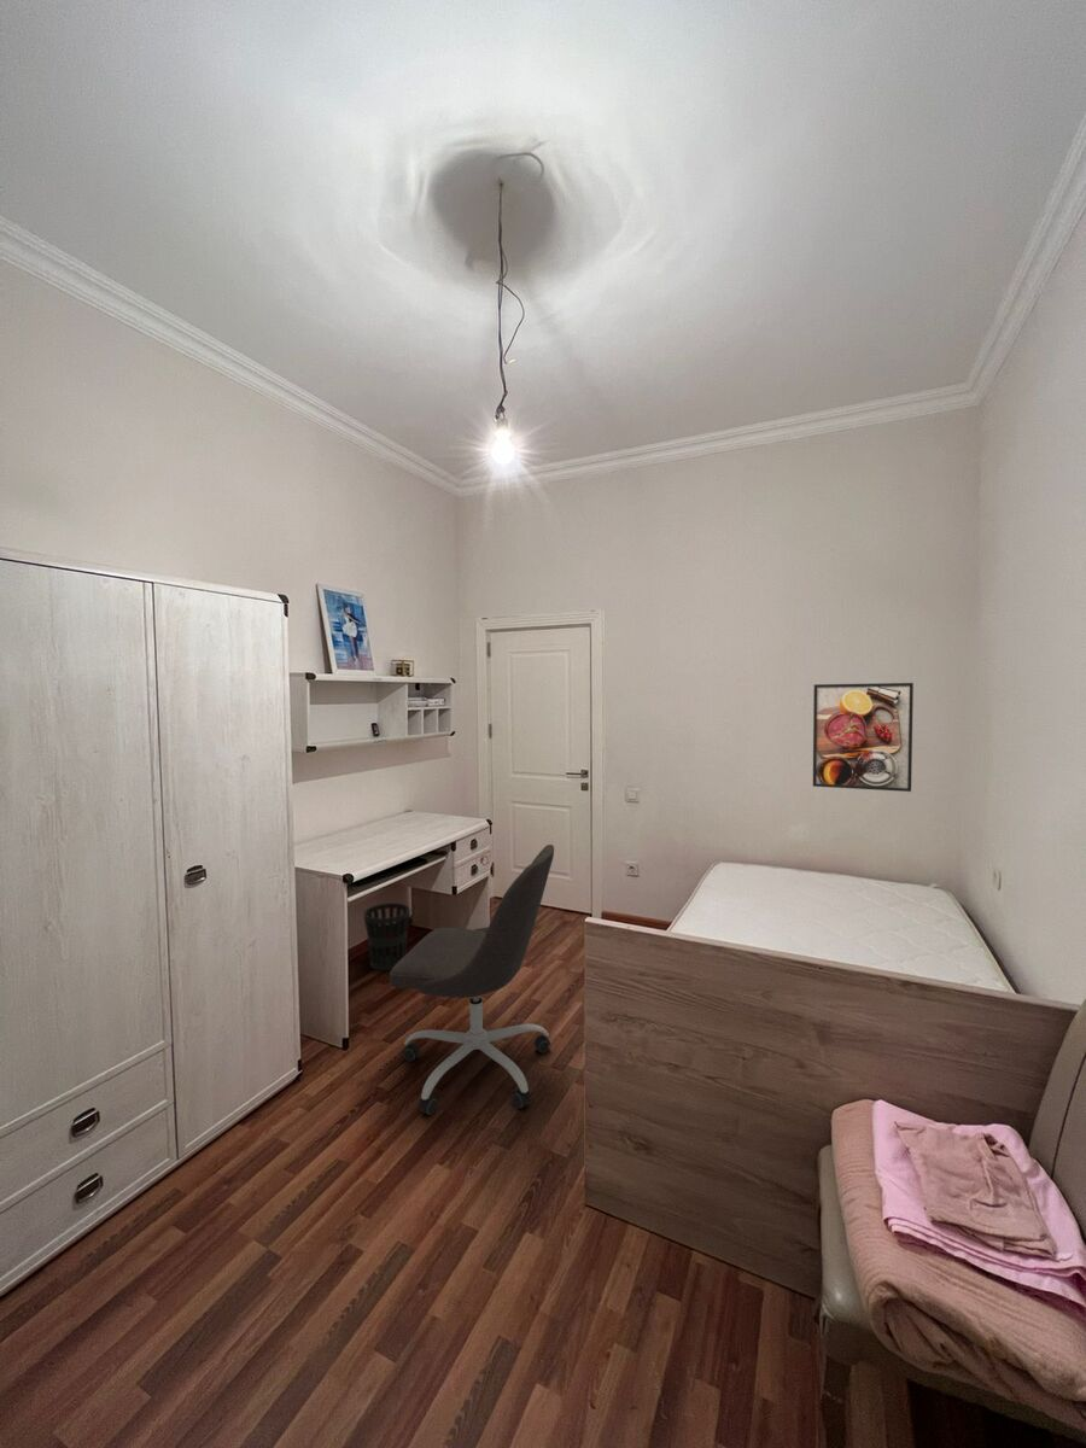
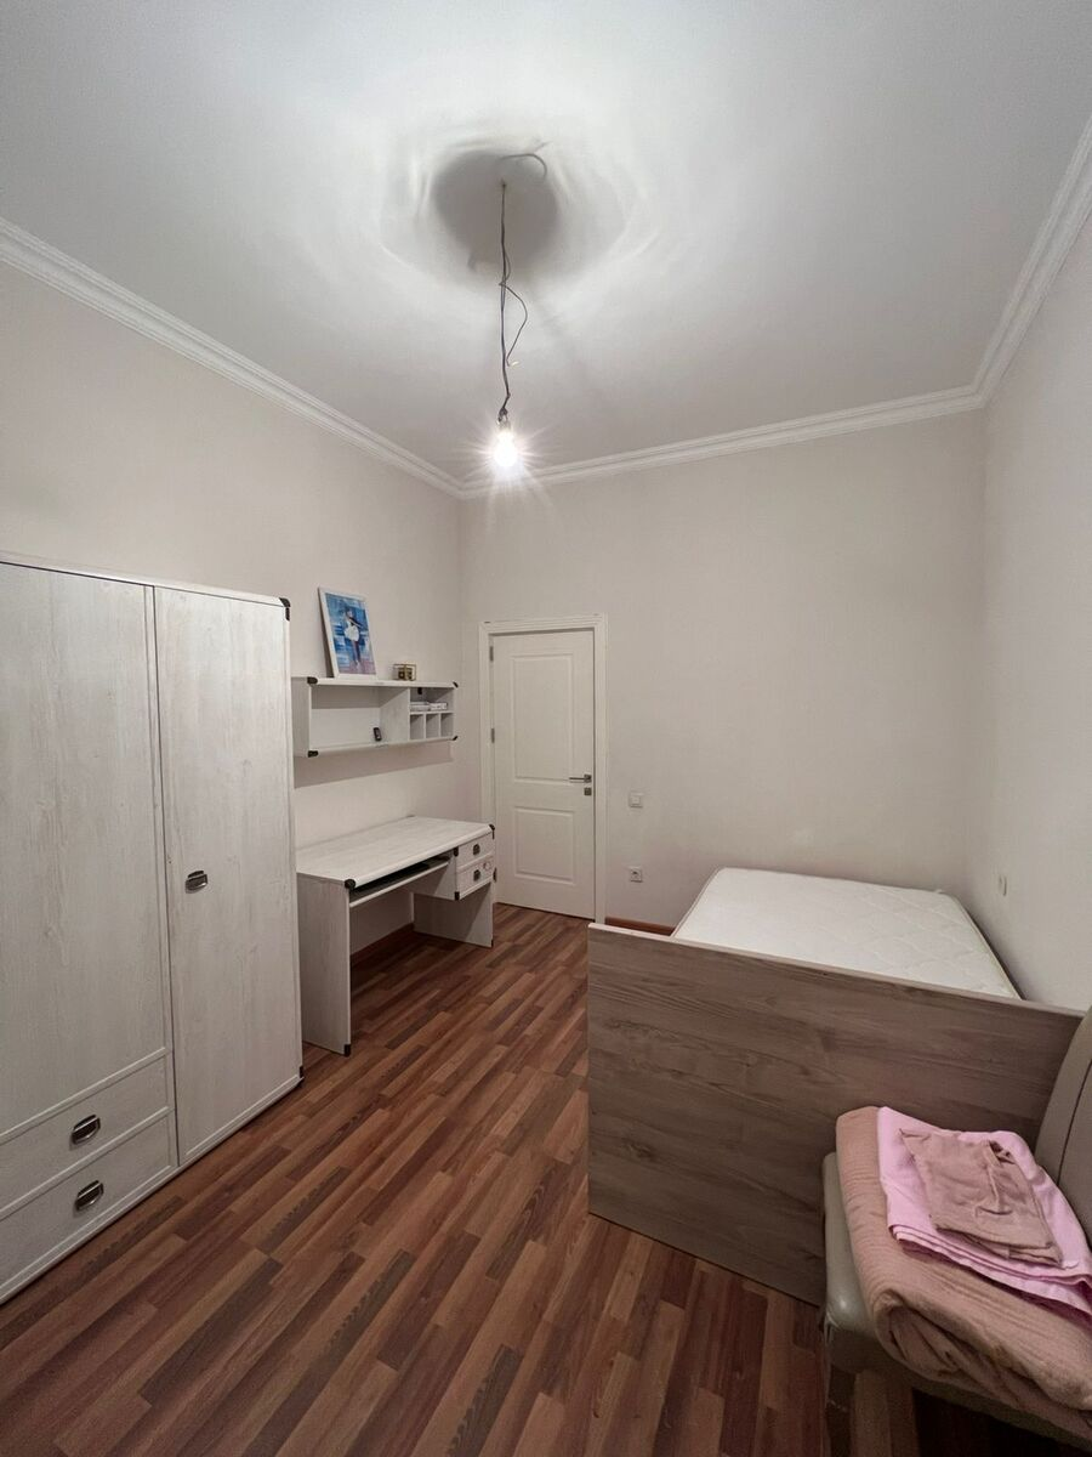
- wastebasket (389, 936)
- office chair (473, 959)
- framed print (860, 736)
